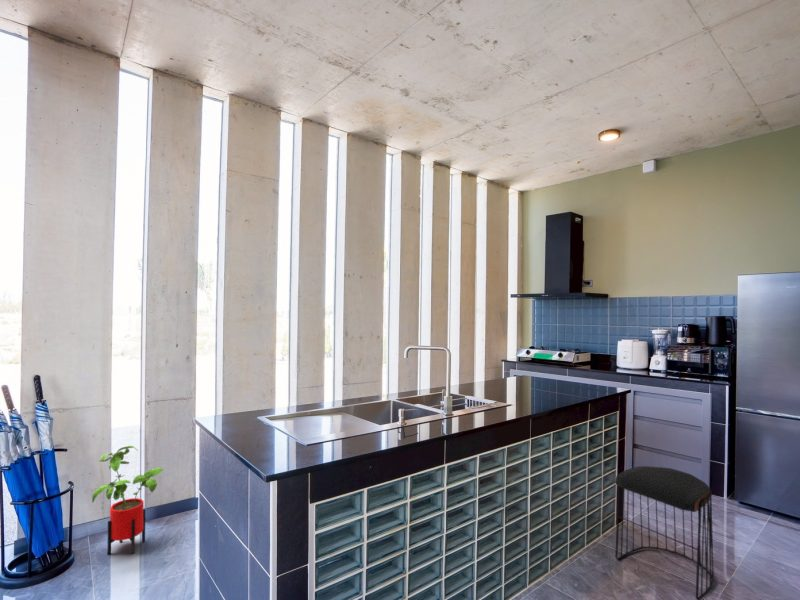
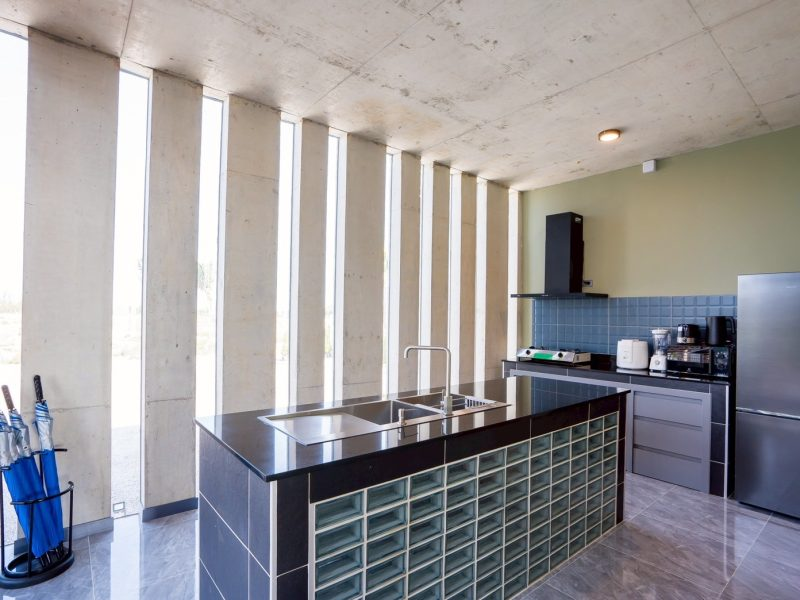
- stool (665, 522)
- house plant (127, 499)
